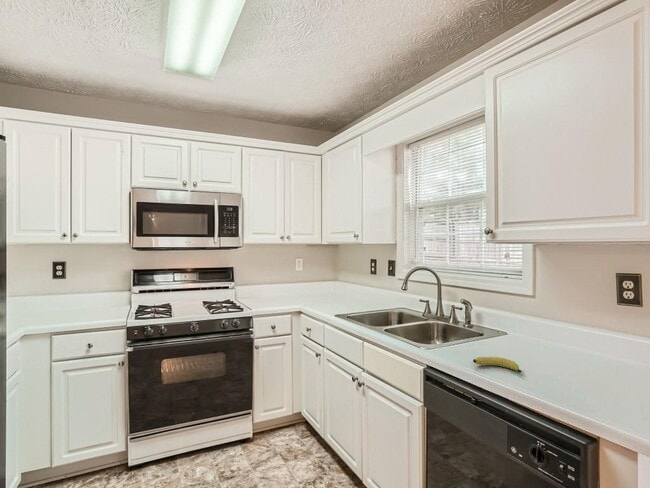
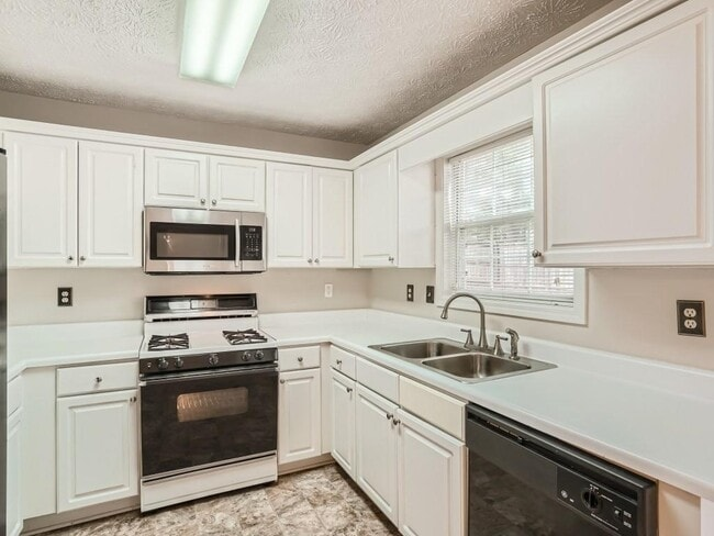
- fruit (499, 364)
